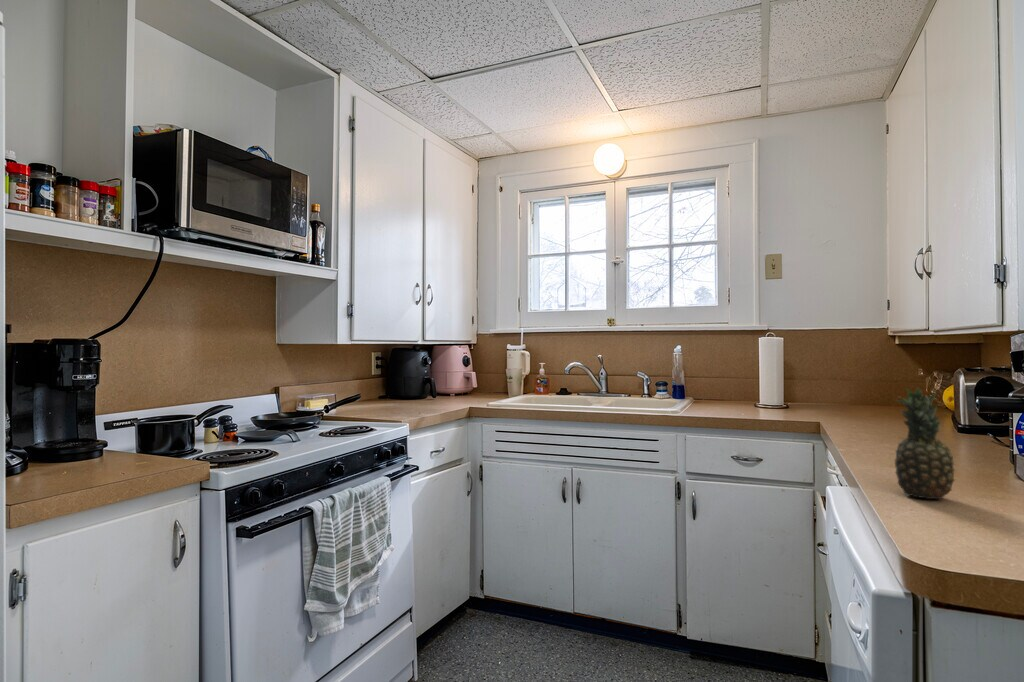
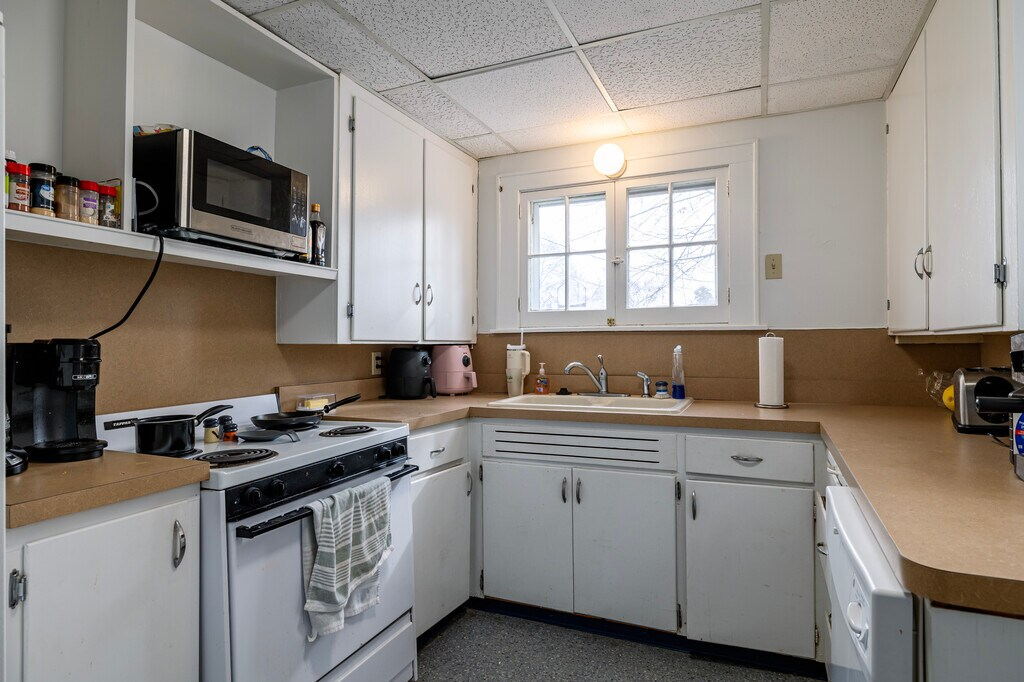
- fruit (923, 441)
